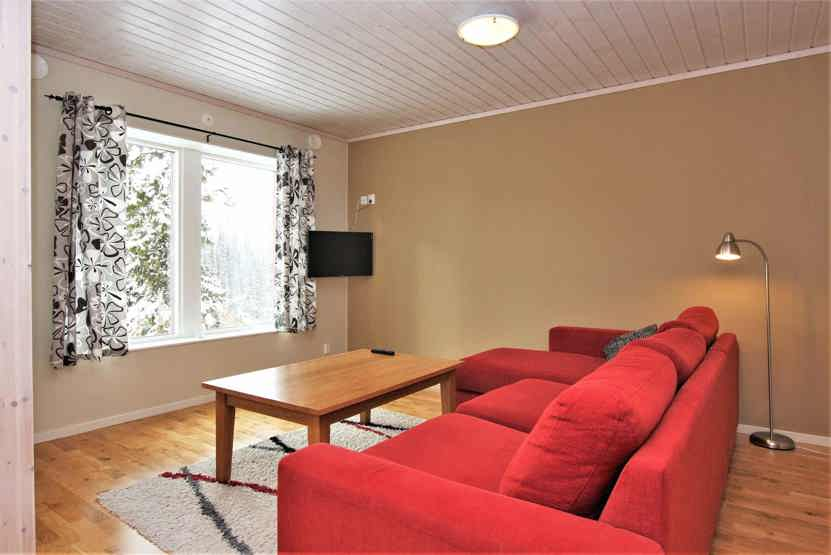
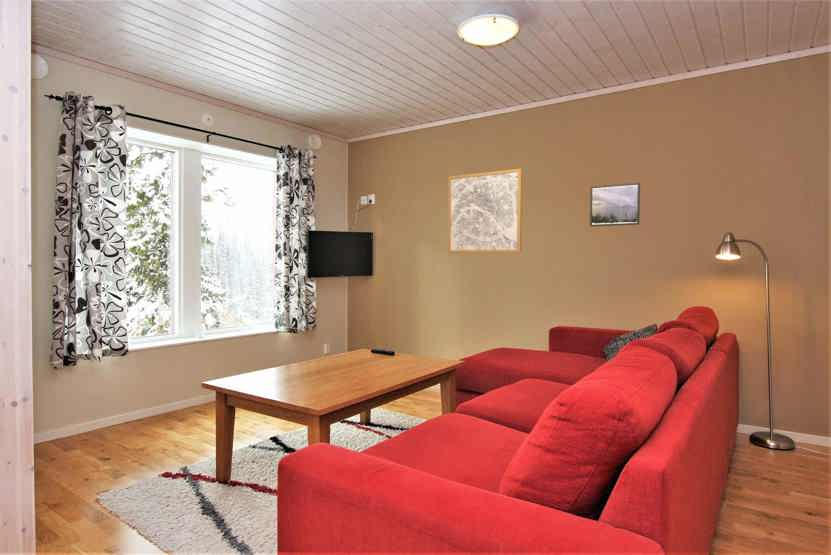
+ wall art (483, 213)
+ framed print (614, 205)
